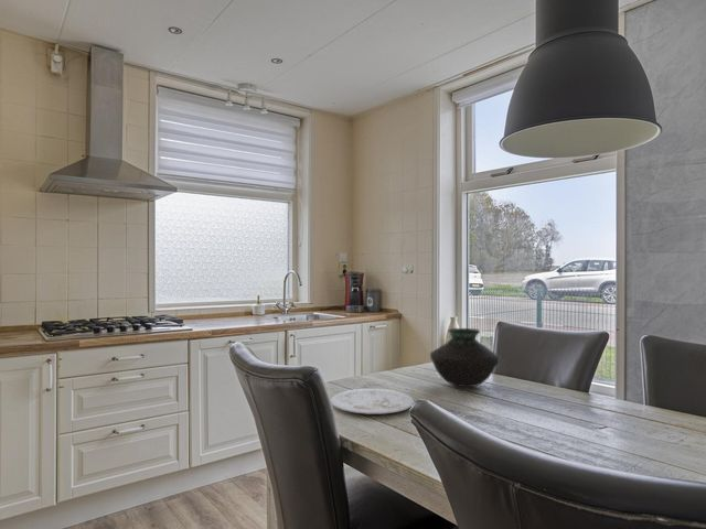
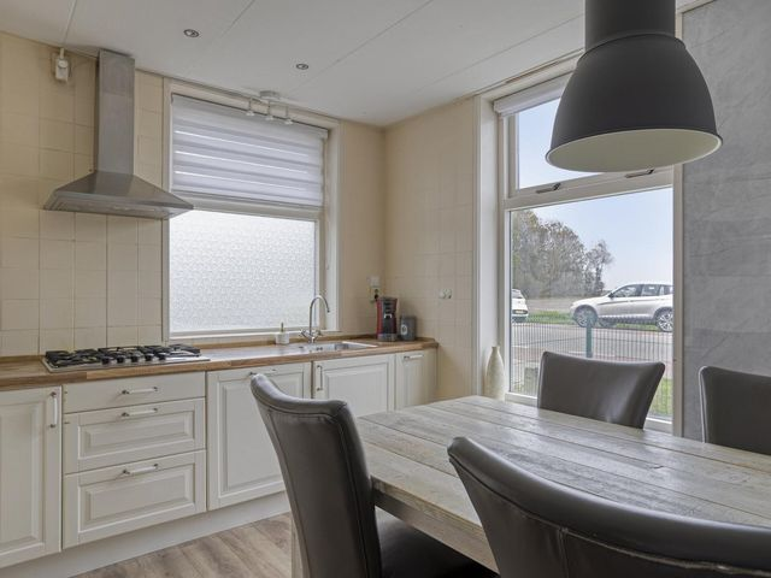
- vase (463, 357)
- plate (372, 401)
